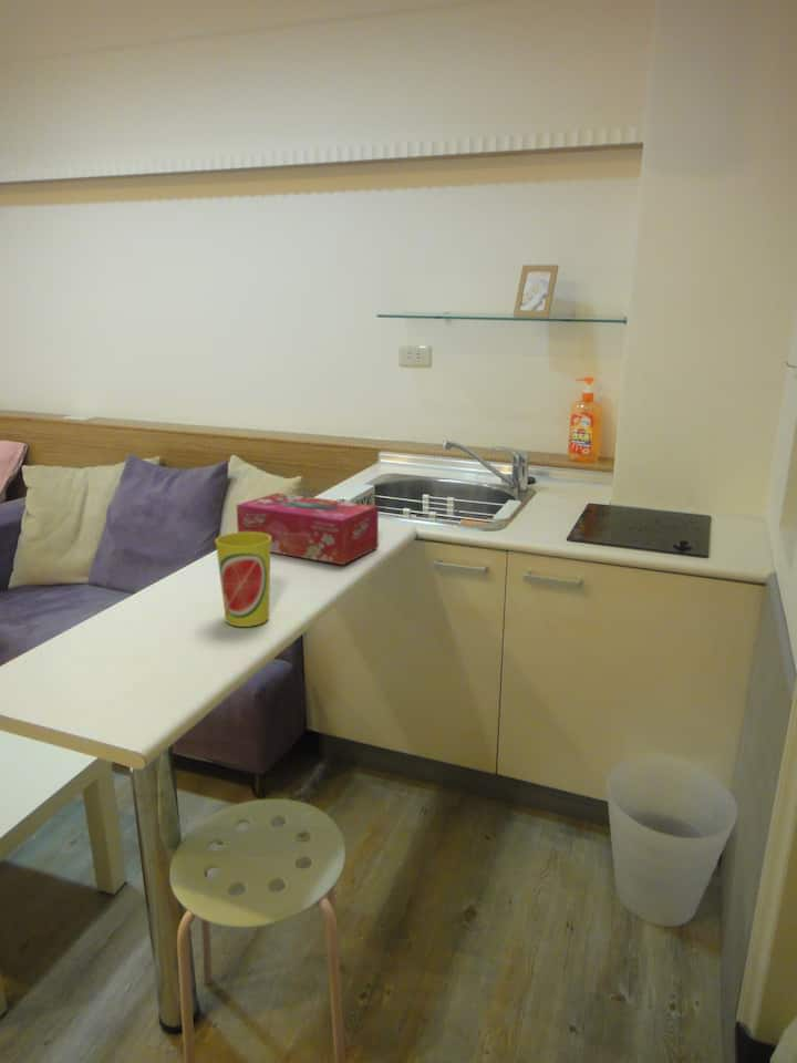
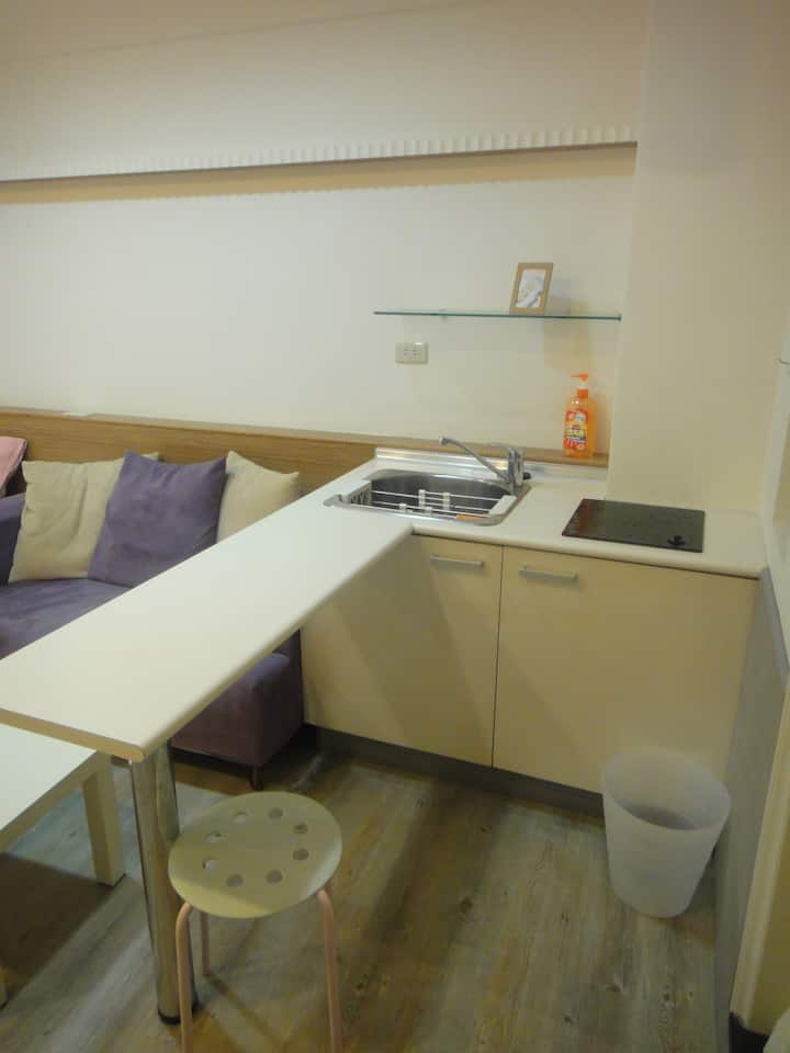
- cup (245, 579)
- tissue box (308, 526)
